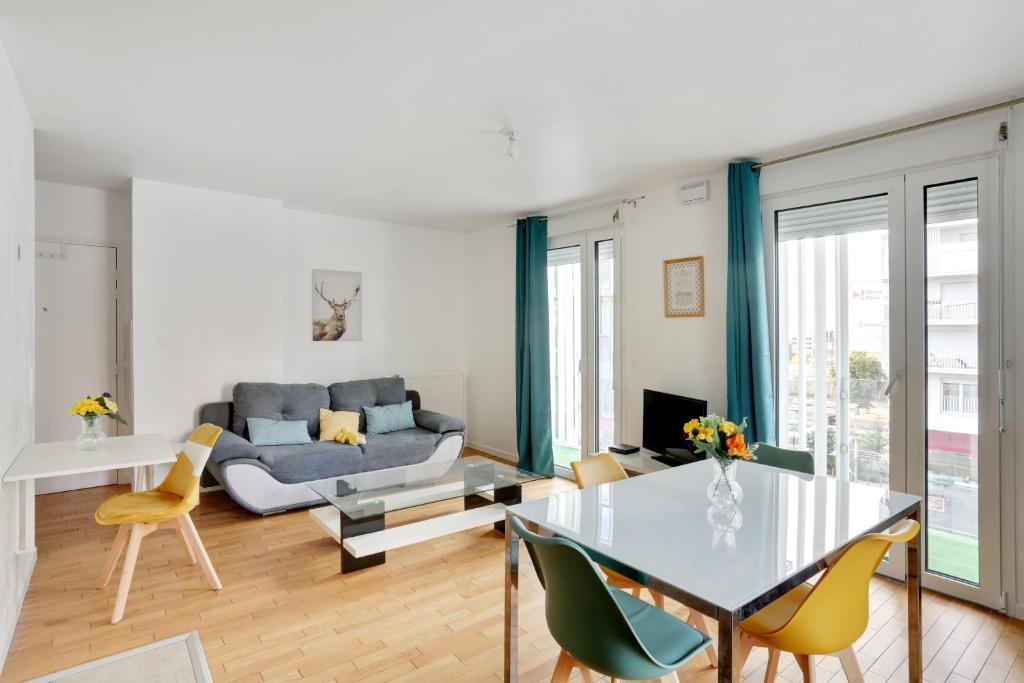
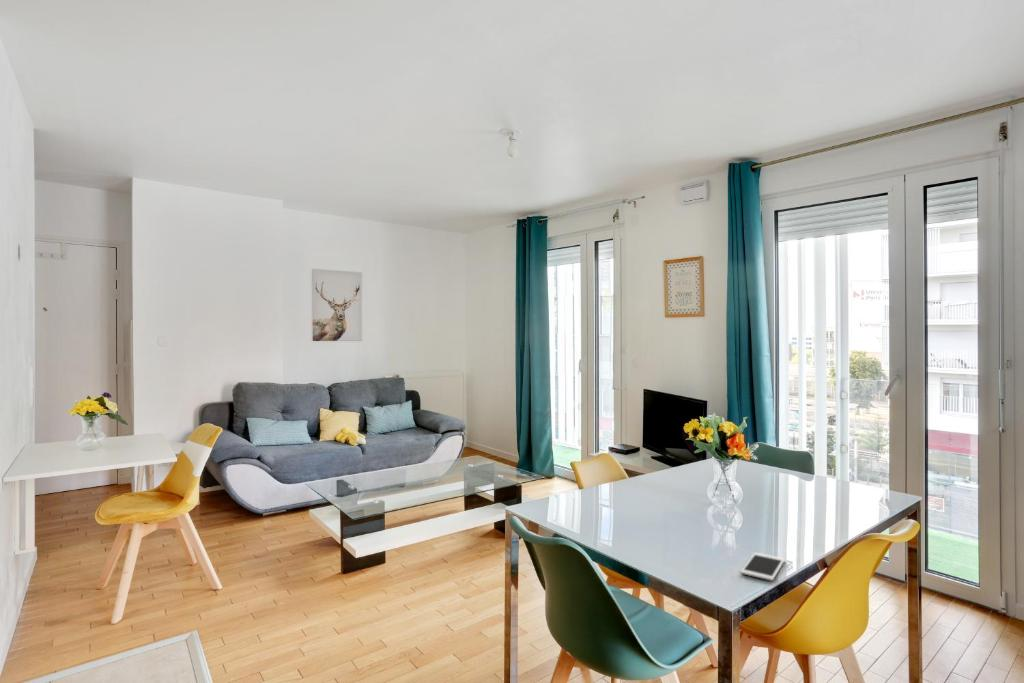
+ cell phone (763, 565)
